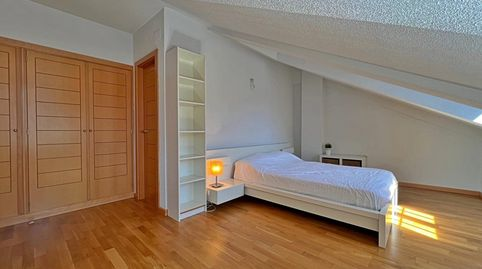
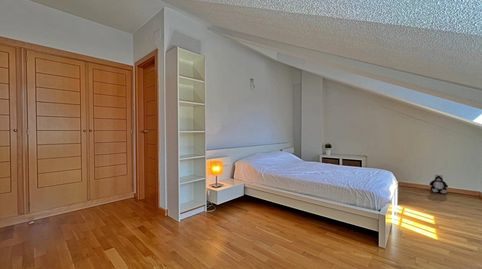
+ plush toy (438, 183)
